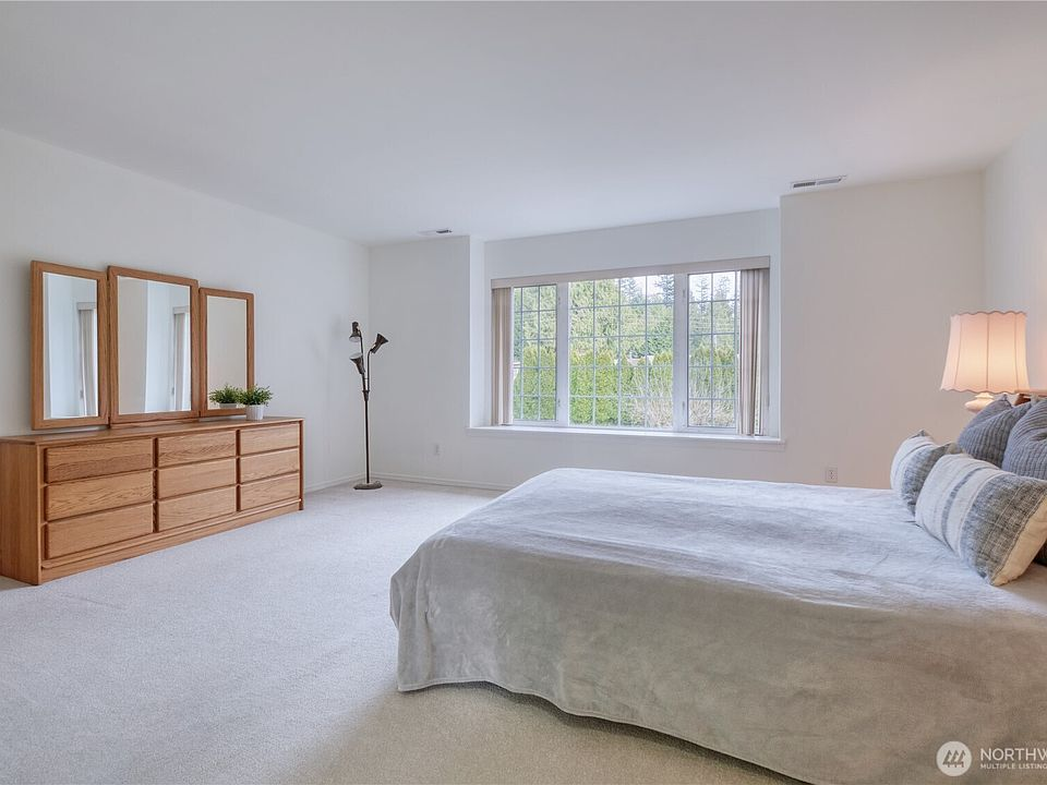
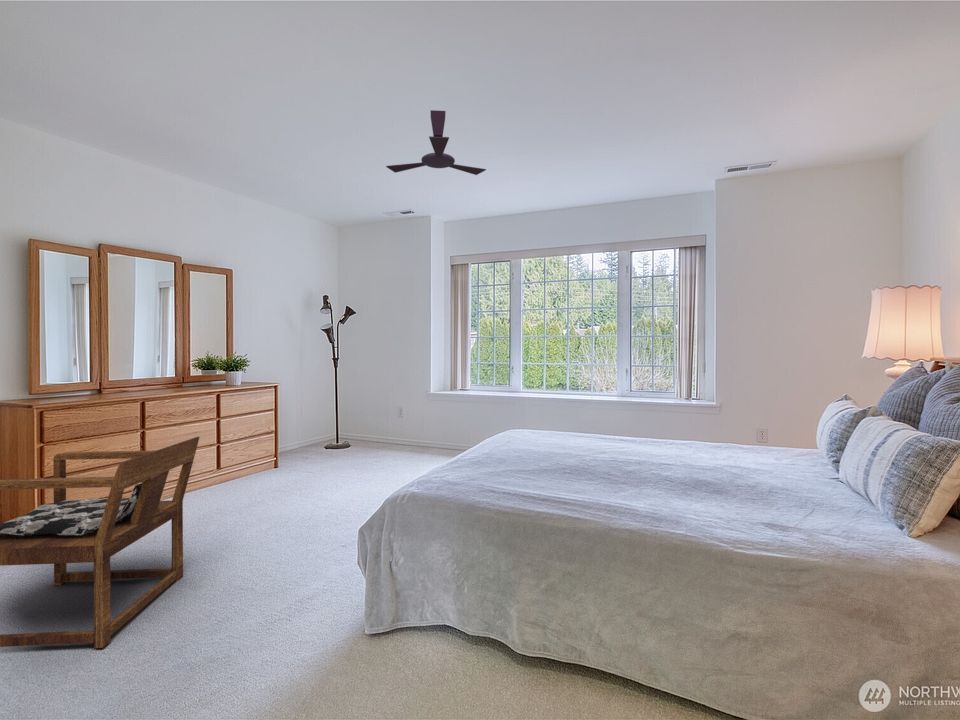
+ armchair (88, 529)
+ ceiling fan (436, 134)
